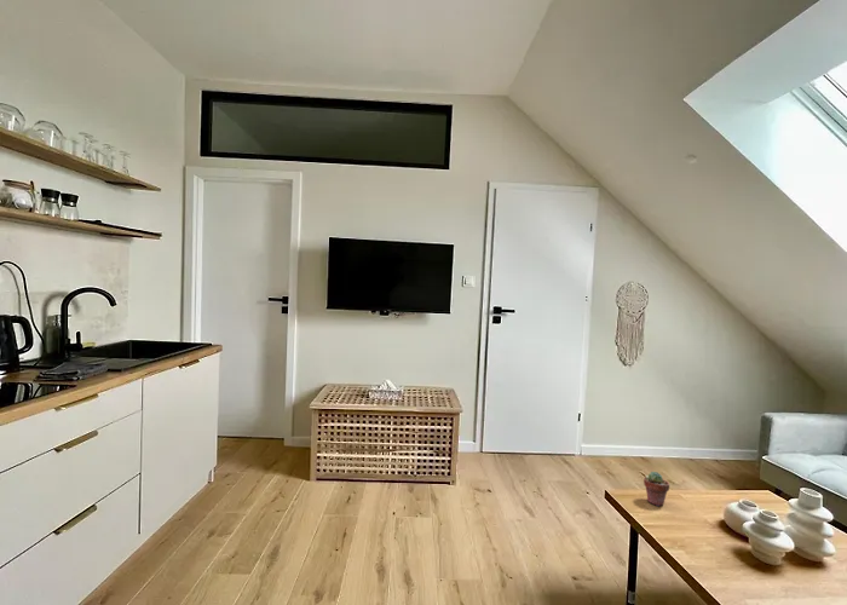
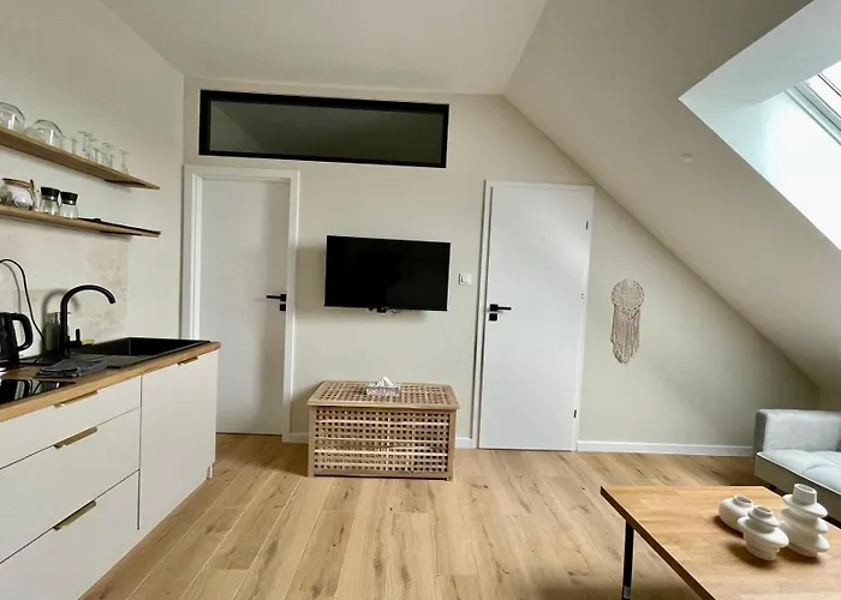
- potted succulent (656, 486)
